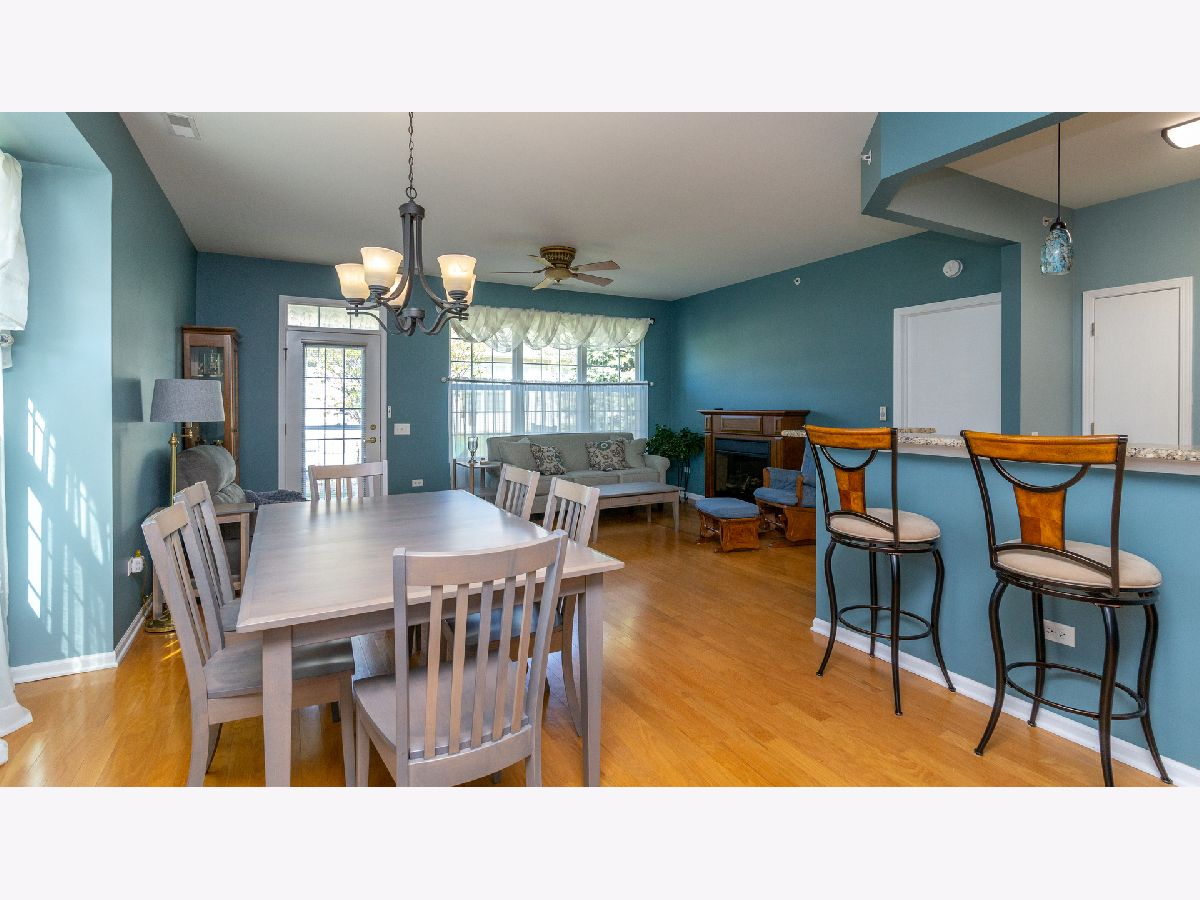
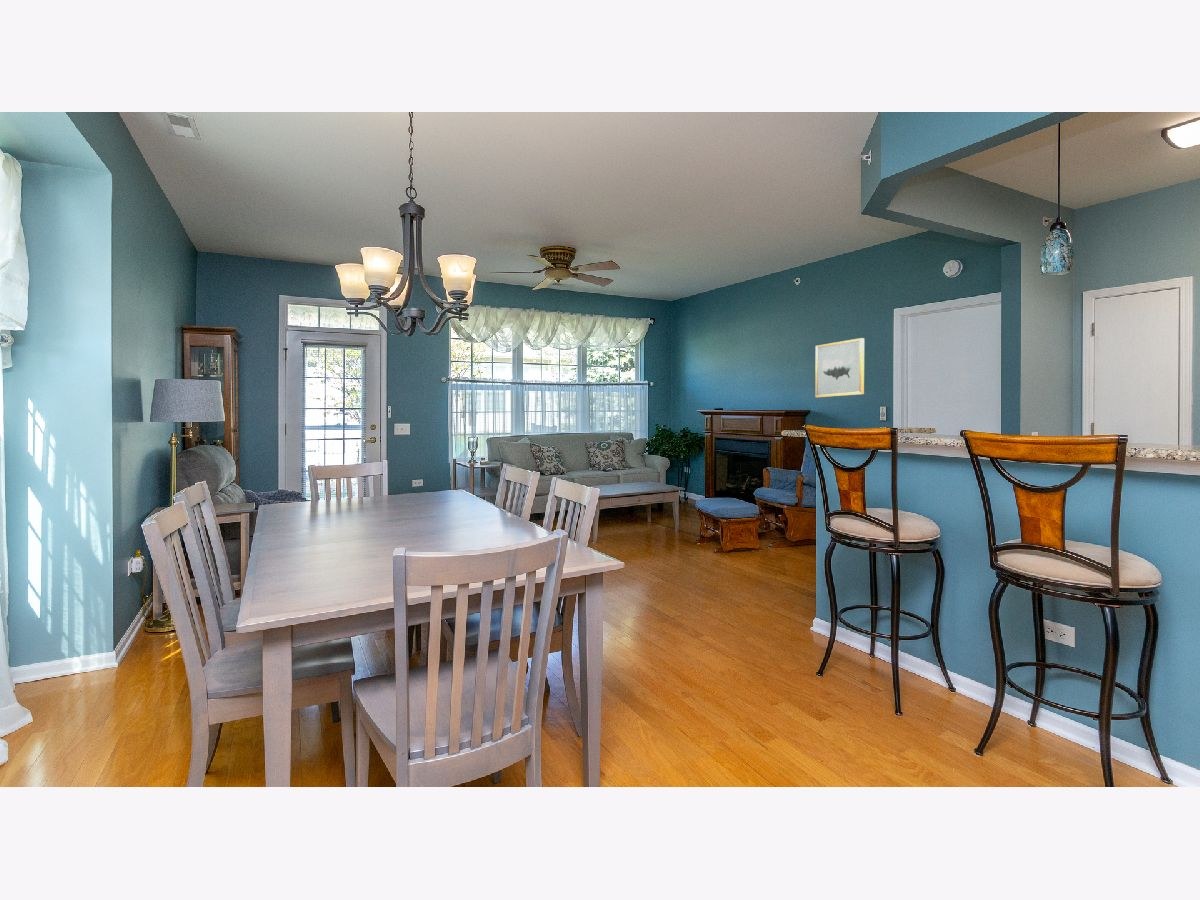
+ wall art (838, 369)
